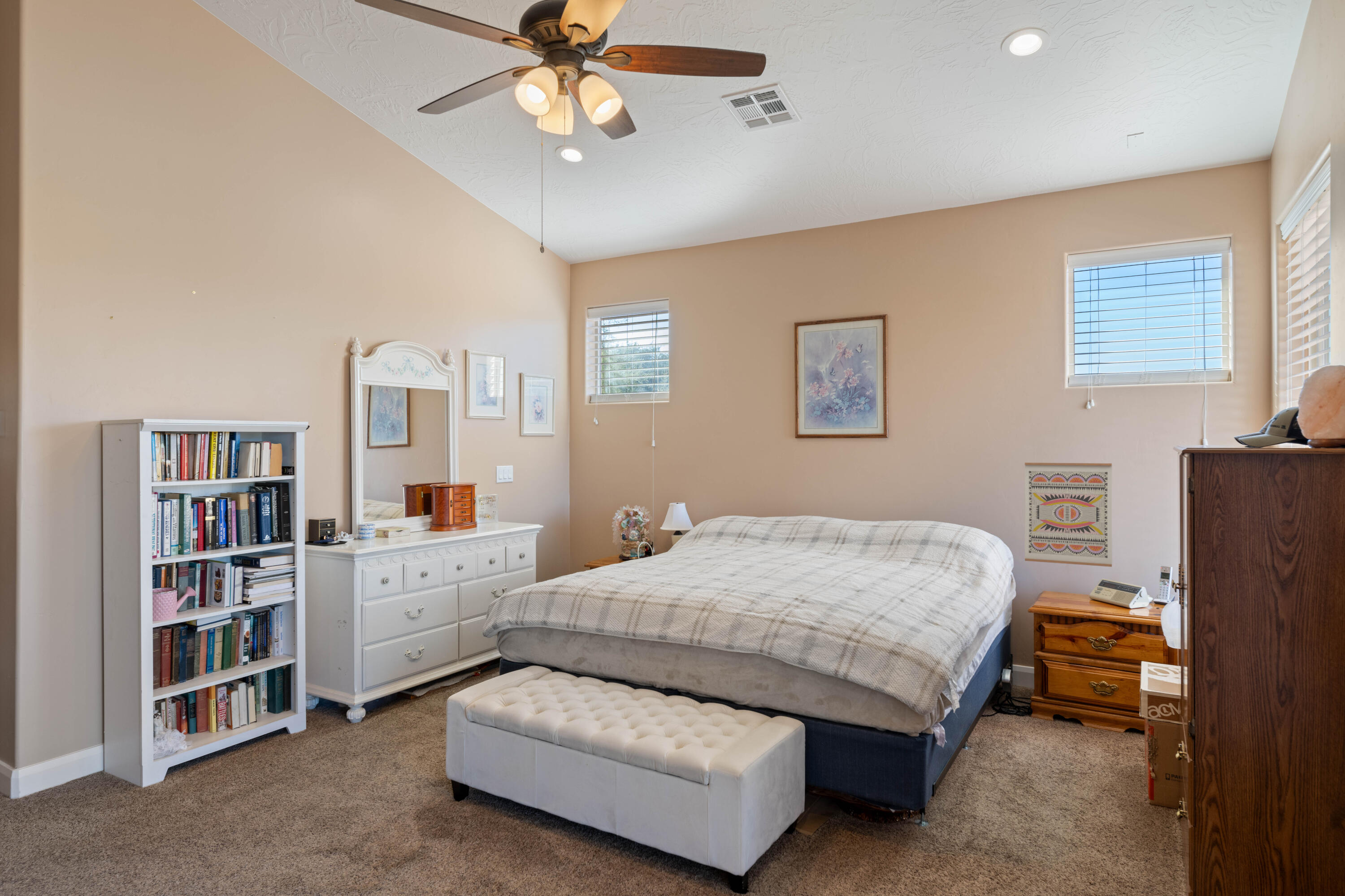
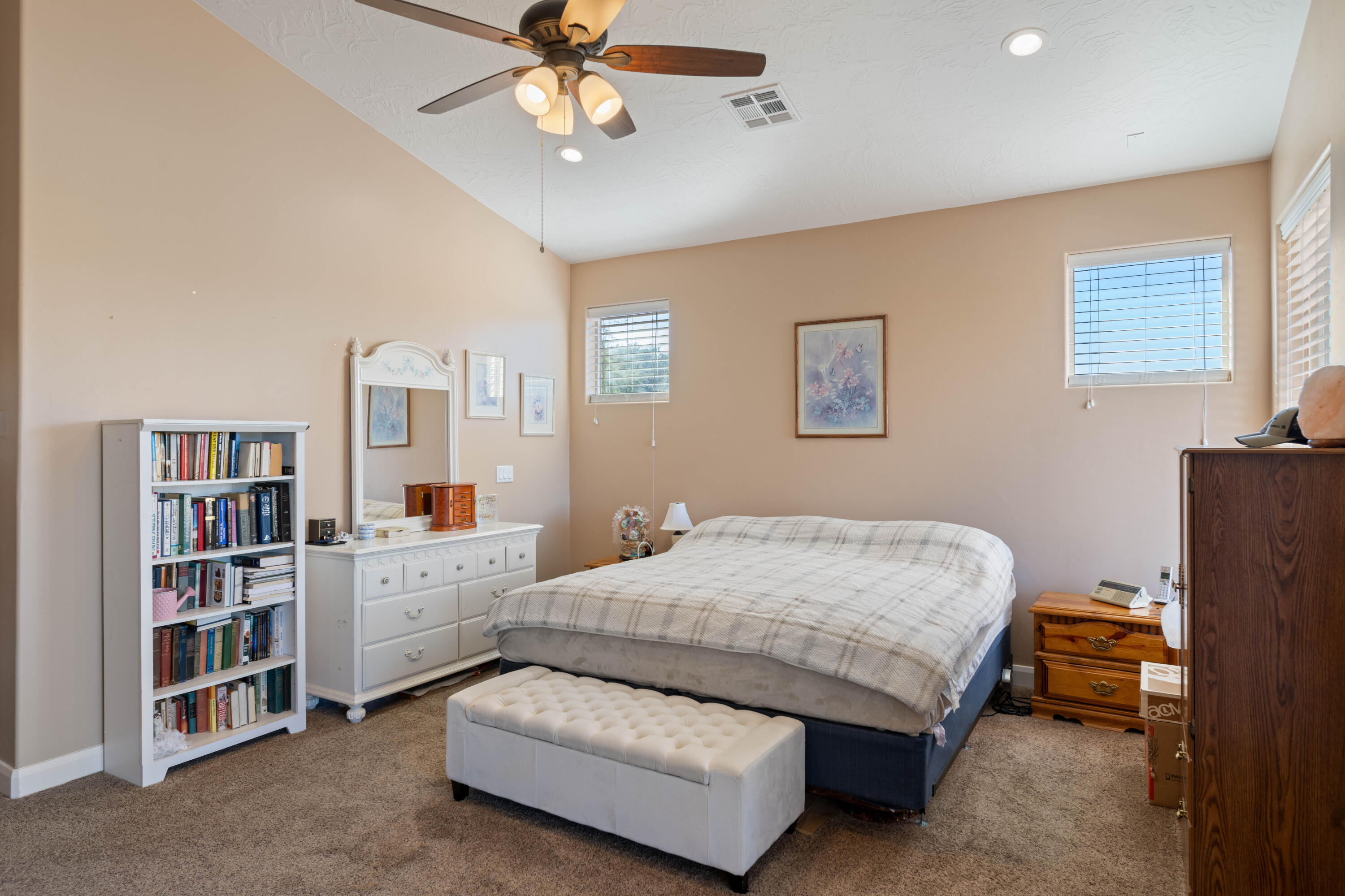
- wall art (1067, 513)
